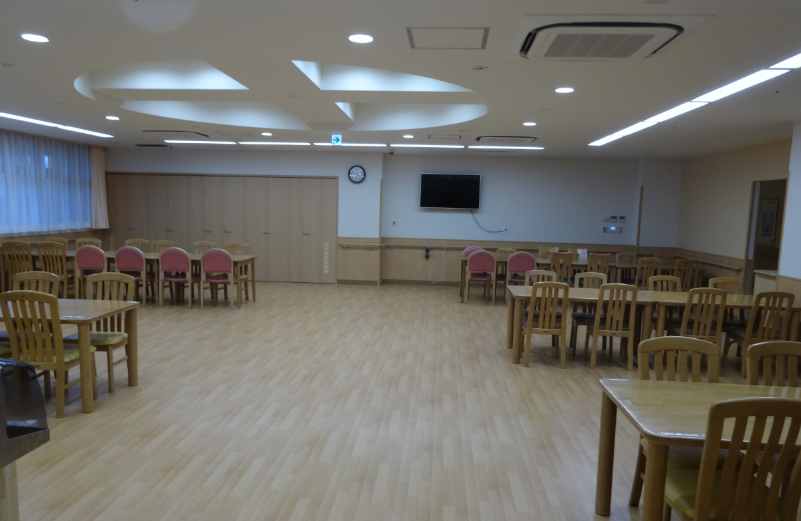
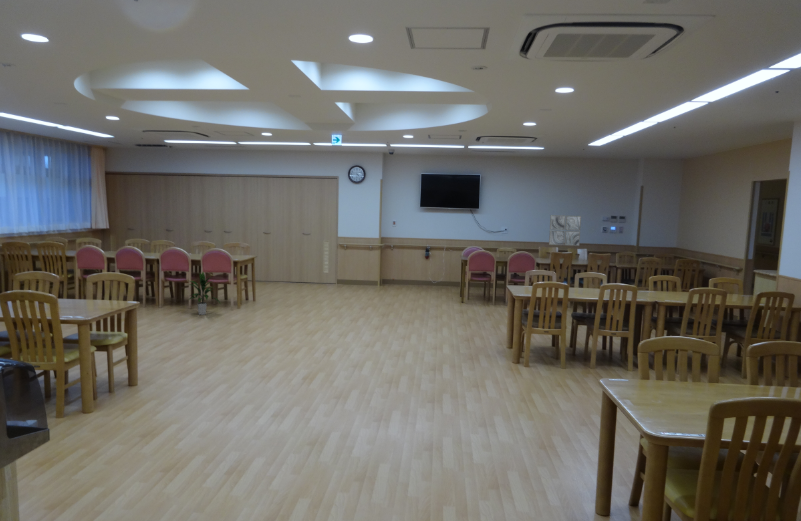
+ indoor plant (202, 293)
+ wall art (564, 229)
